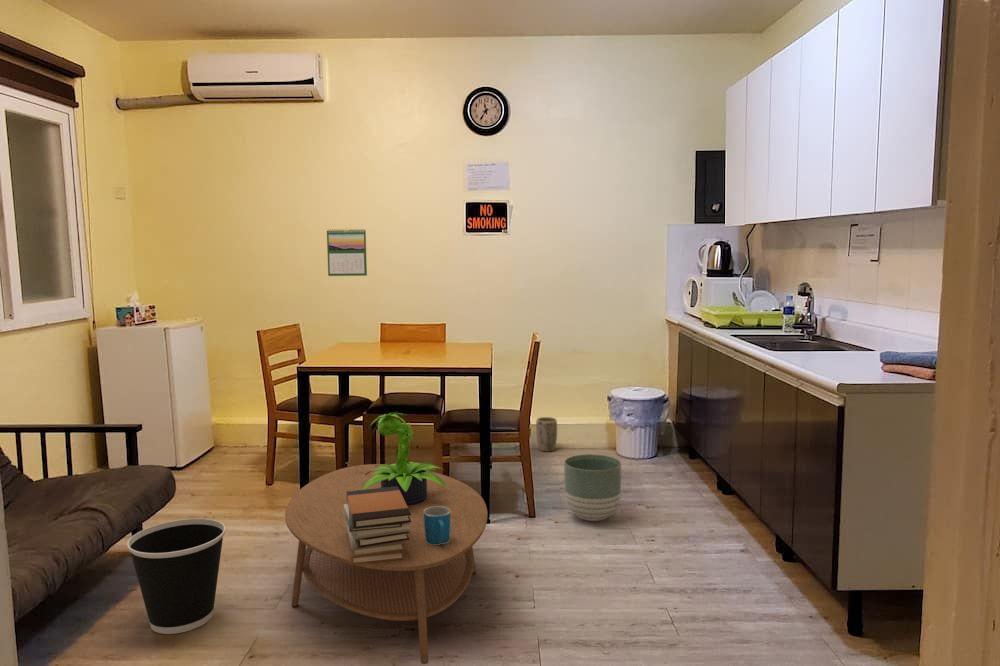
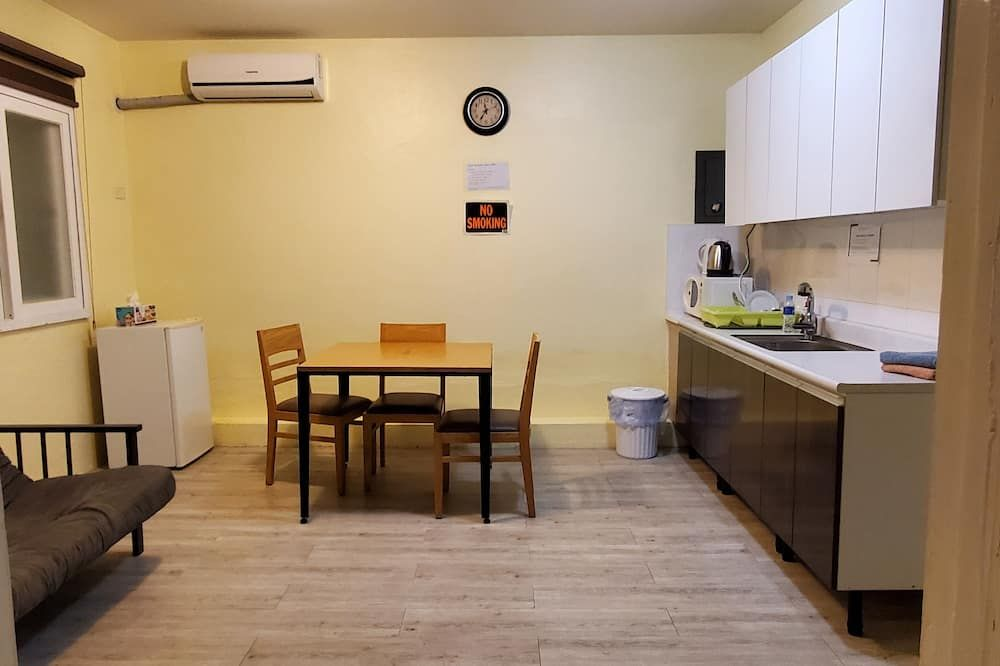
- planter (592, 489)
- wastebasket (180, 576)
- calendar (346, 252)
- coffee table (387, 561)
- book stack (376, 522)
- potted plant (404, 454)
- plant pot (546, 434)
- mug (438, 527)
